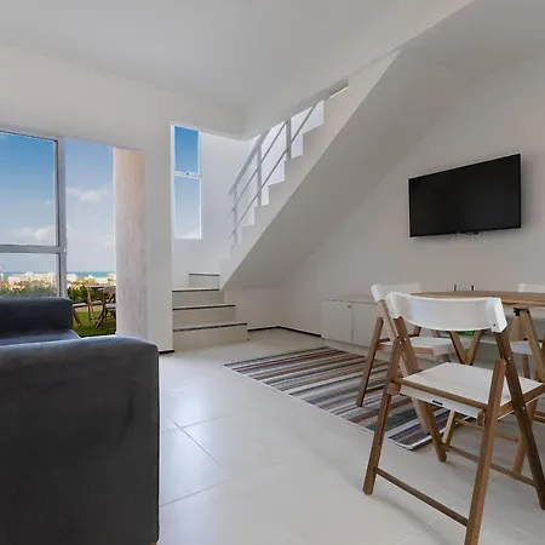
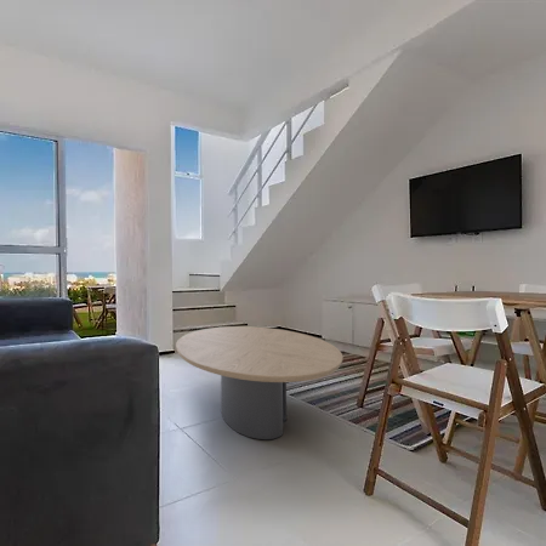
+ coffee table (252, 379)
